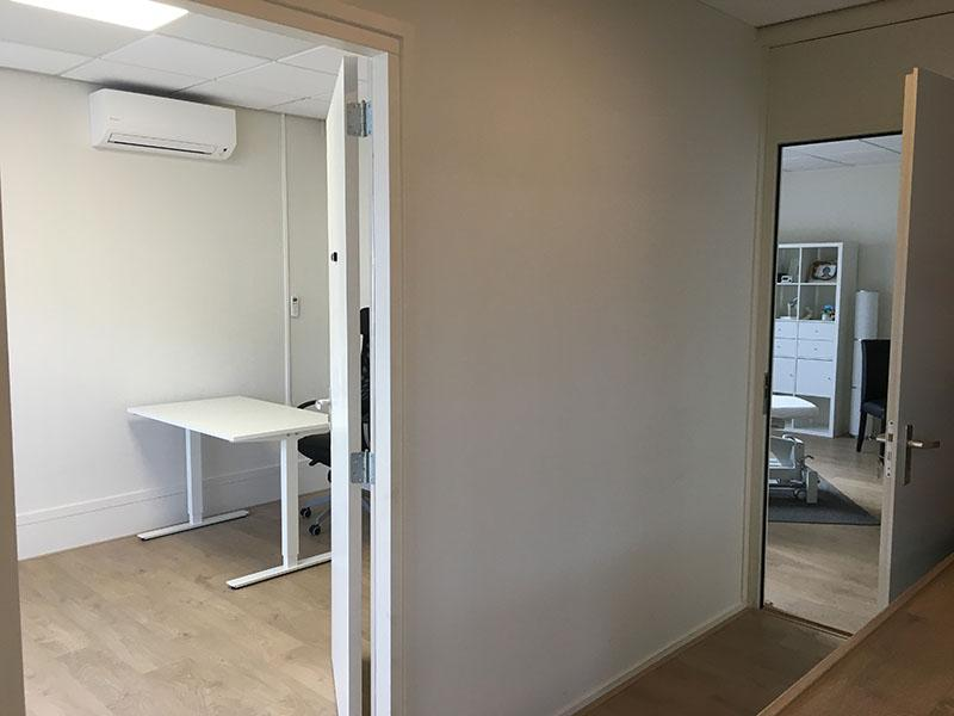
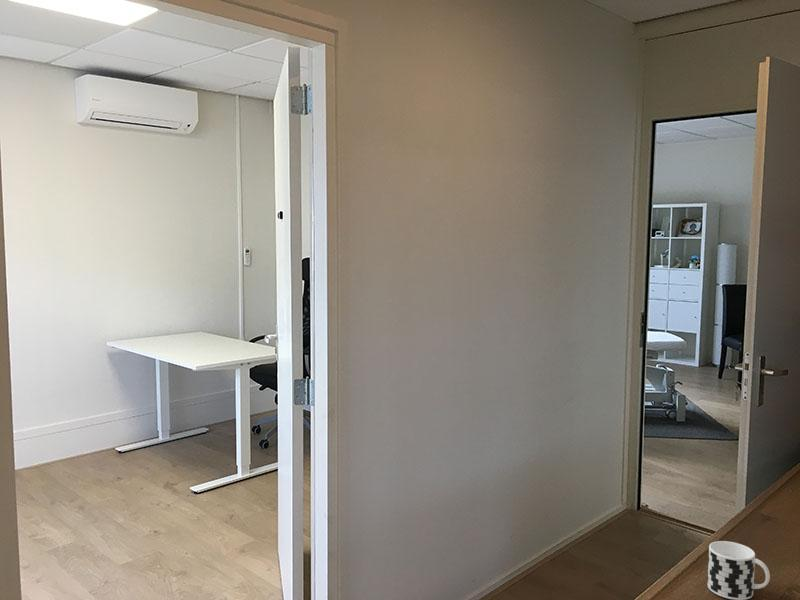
+ cup (738, 572)
